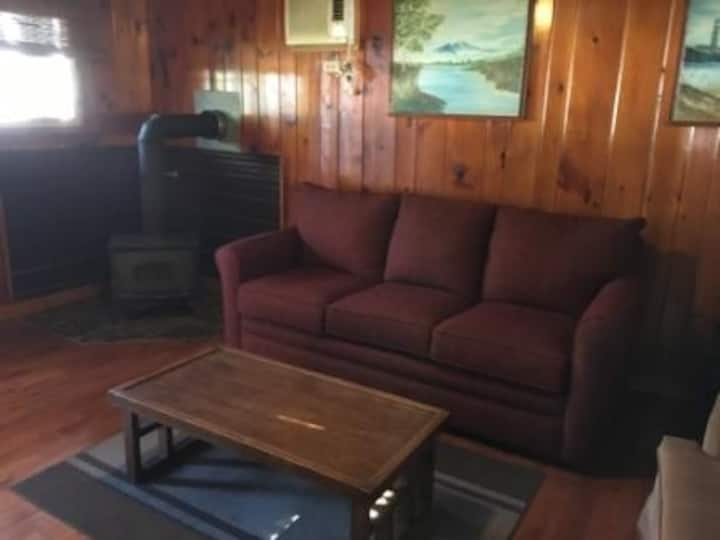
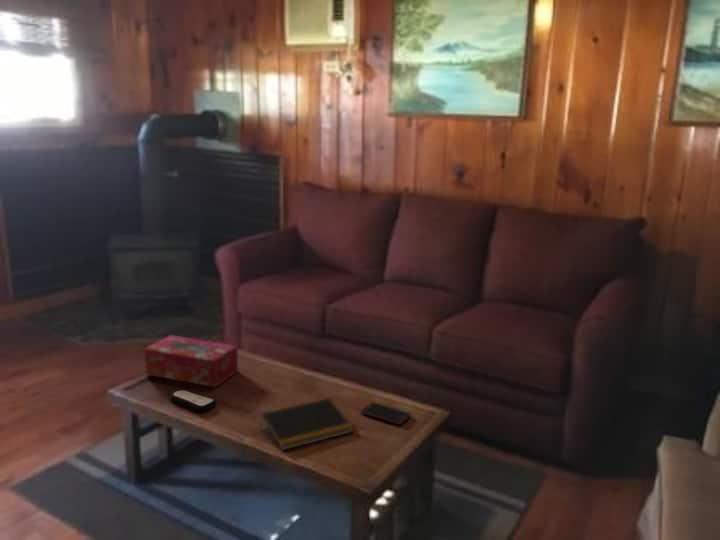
+ remote control (192, 399)
+ notepad (307, 422)
+ cell phone (385, 413)
+ tissue box (191, 360)
